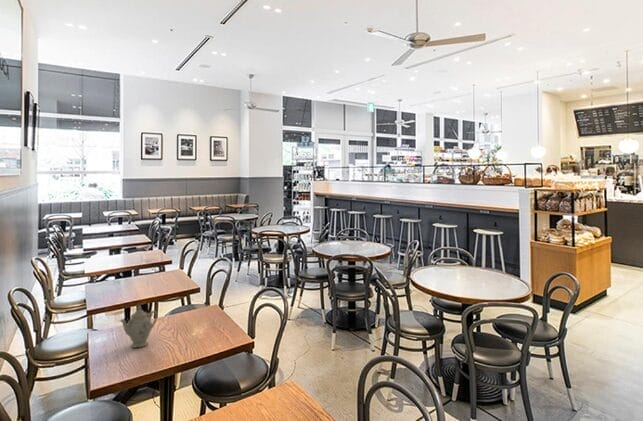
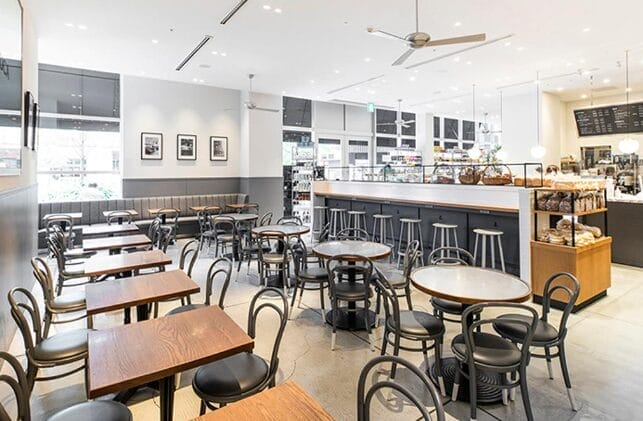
- chinaware (139, 325)
